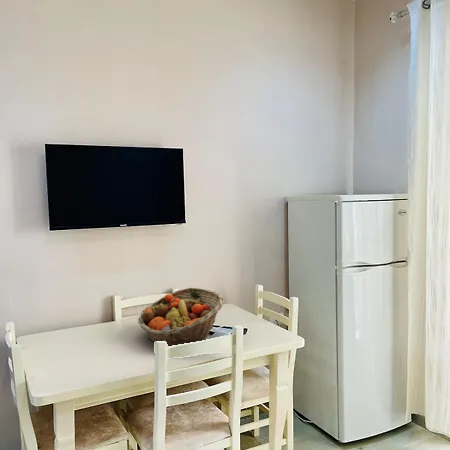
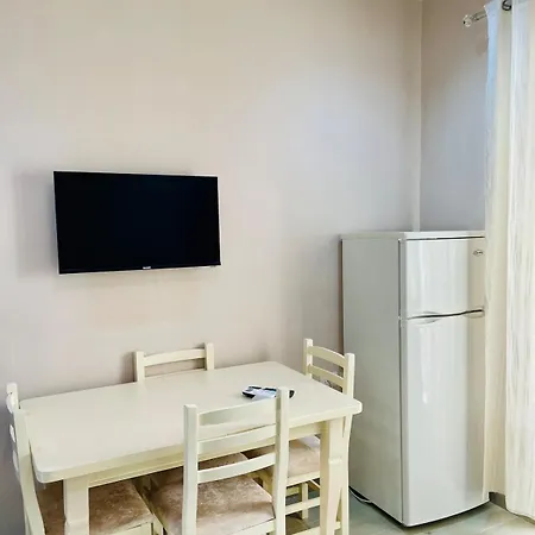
- fruit basket (181, 316)
